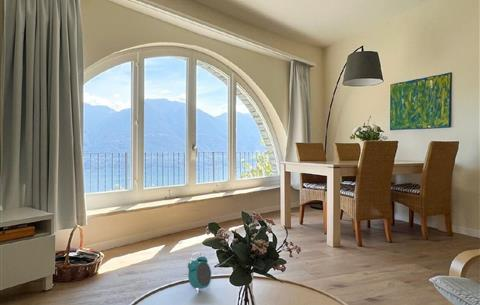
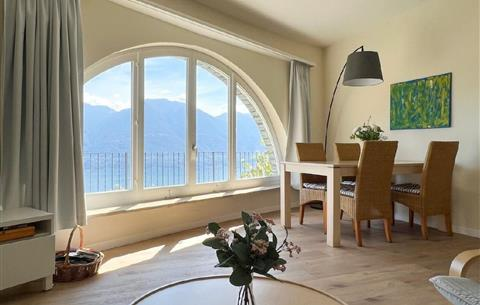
- alarm clock (199, 271)
